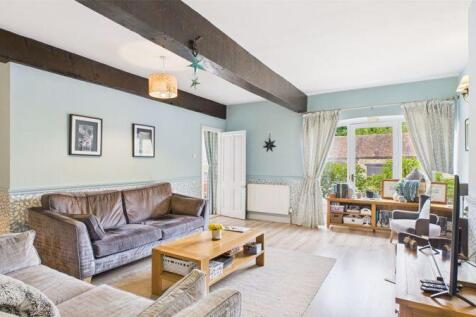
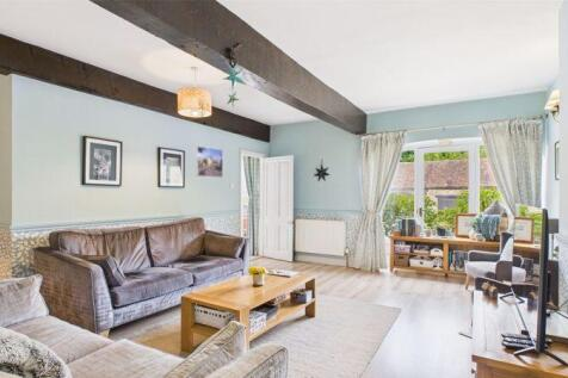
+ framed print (209, 162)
